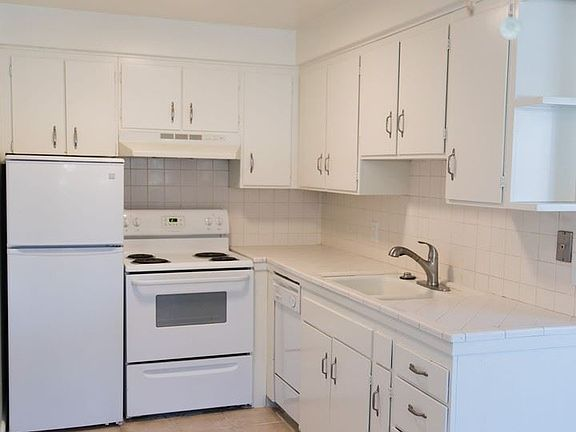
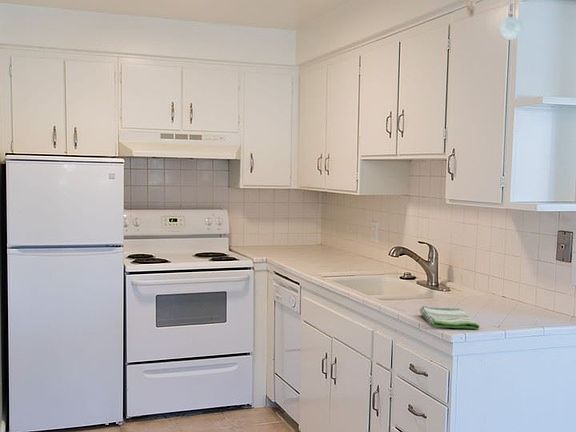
+ dish towel (448, 316)
